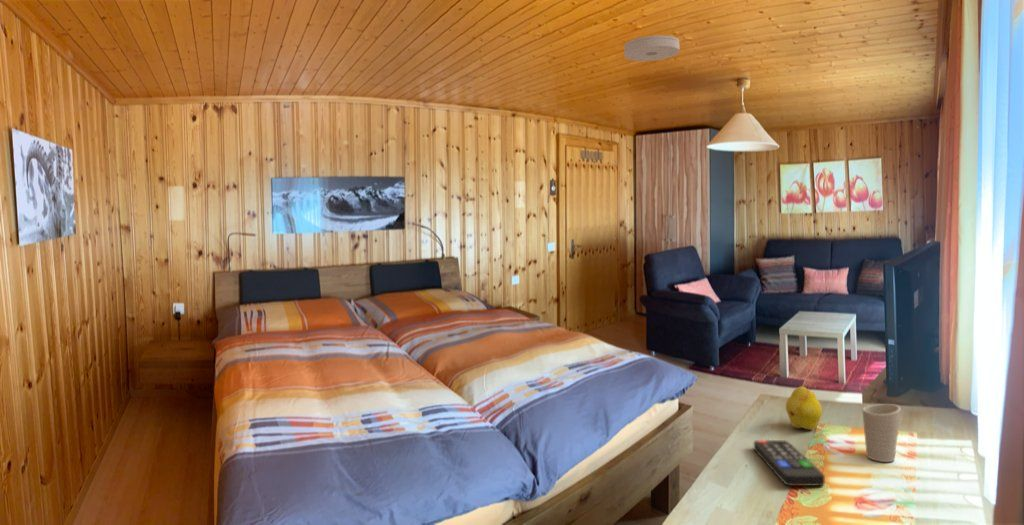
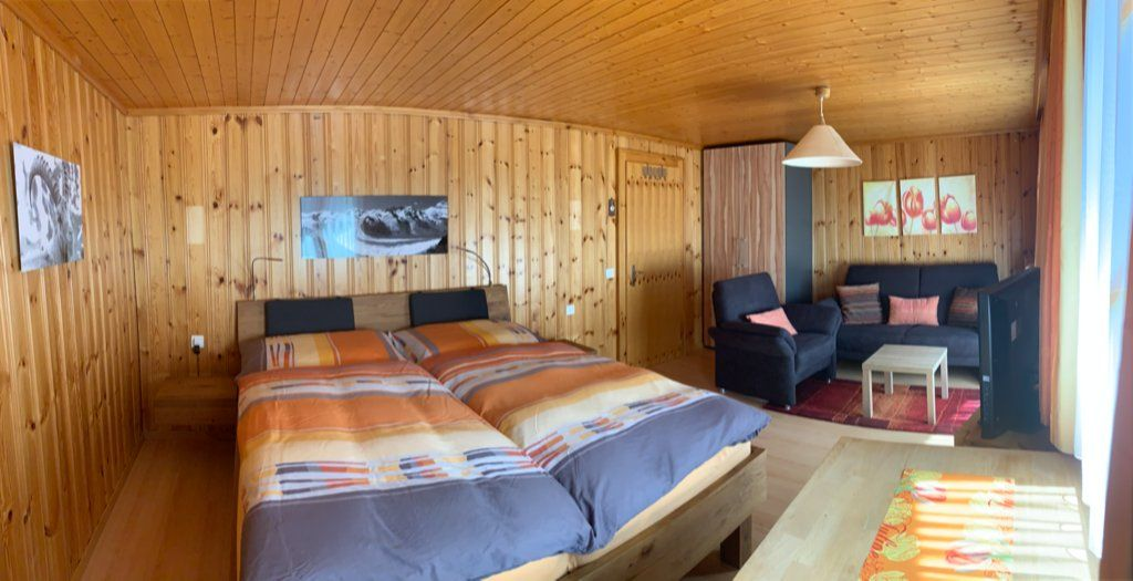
- remote control (786, 460)
- cup (880, 431)
- fruit (803, 407)
- smoke detector (651, 48)
